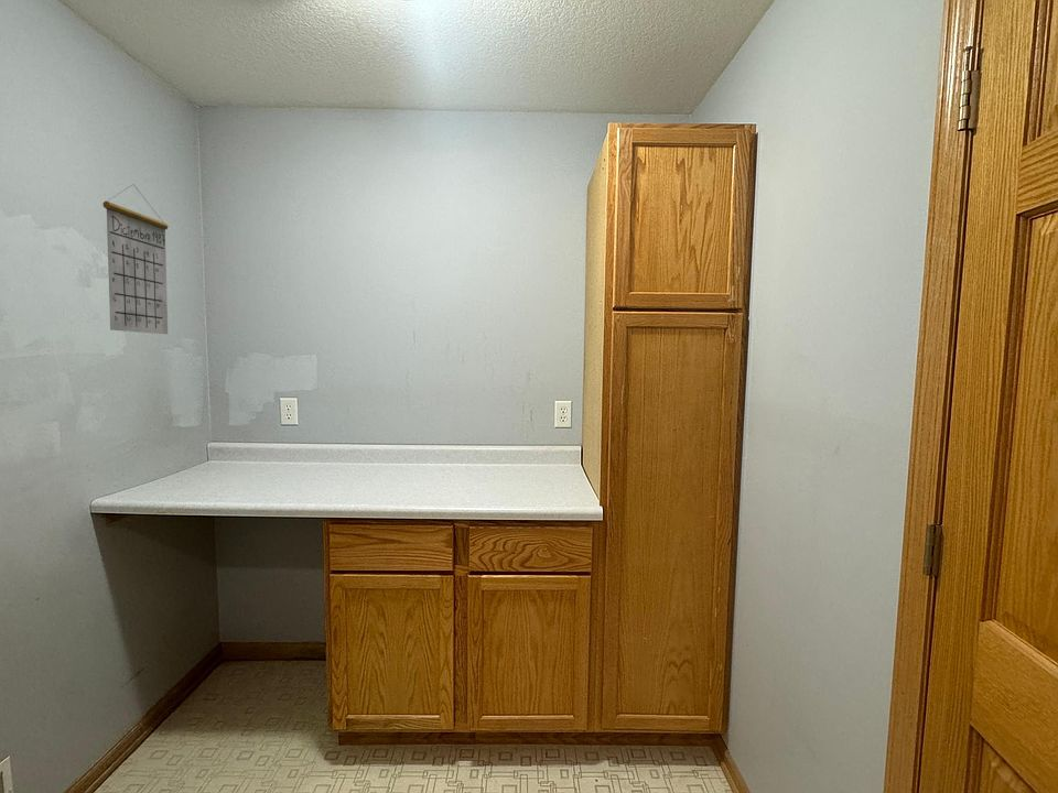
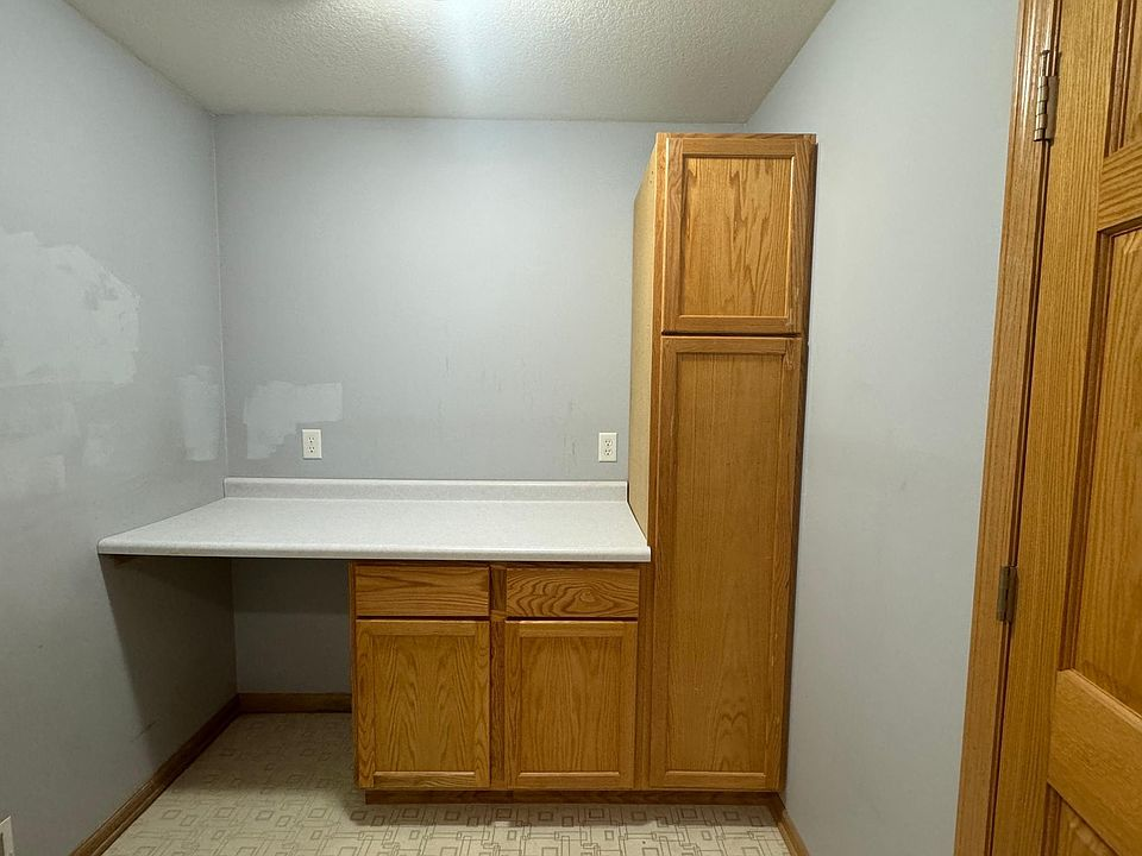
- calendar (139, 259)
